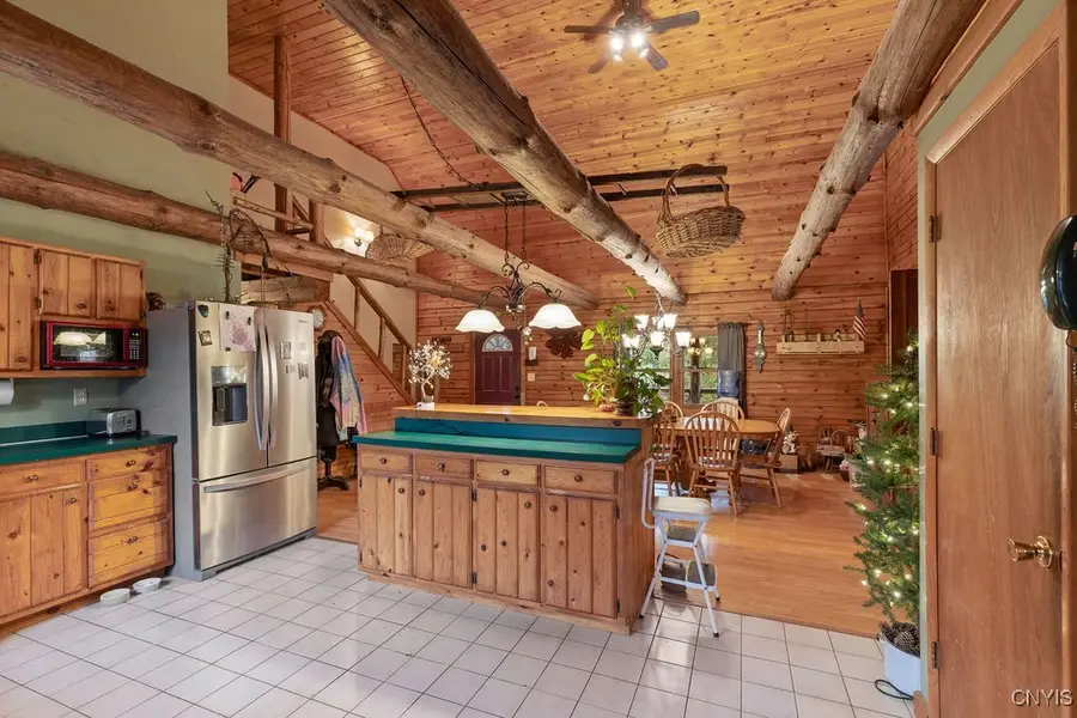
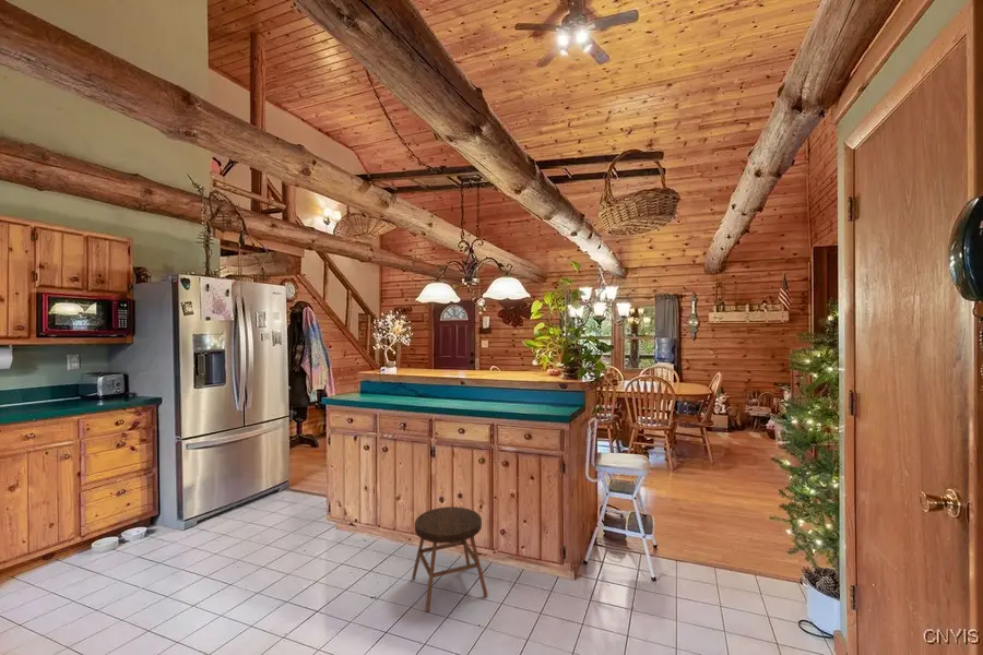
+ stool (448, 547)
